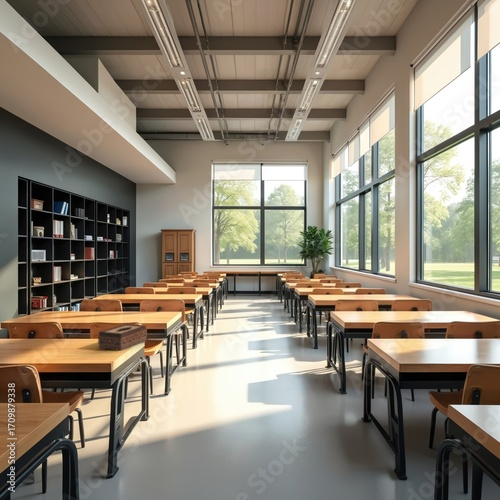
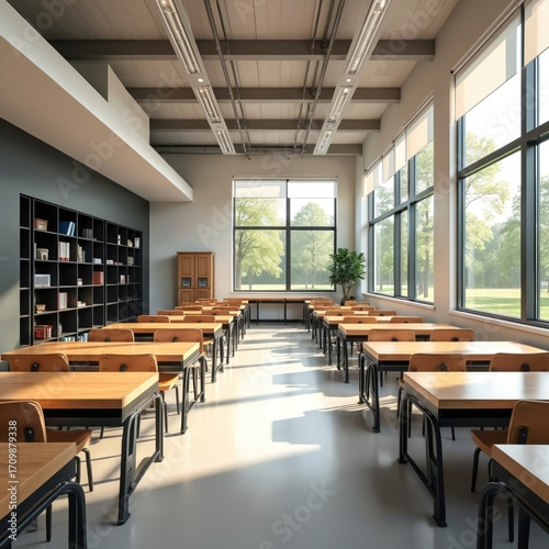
- tissue box (123, 336)
